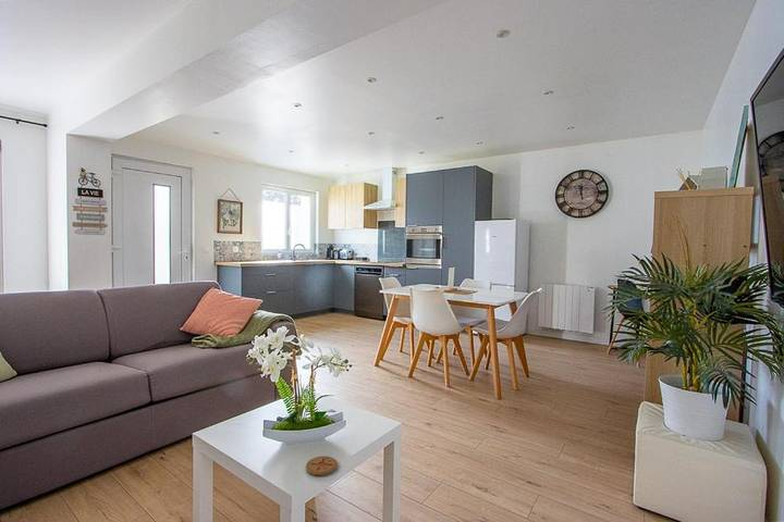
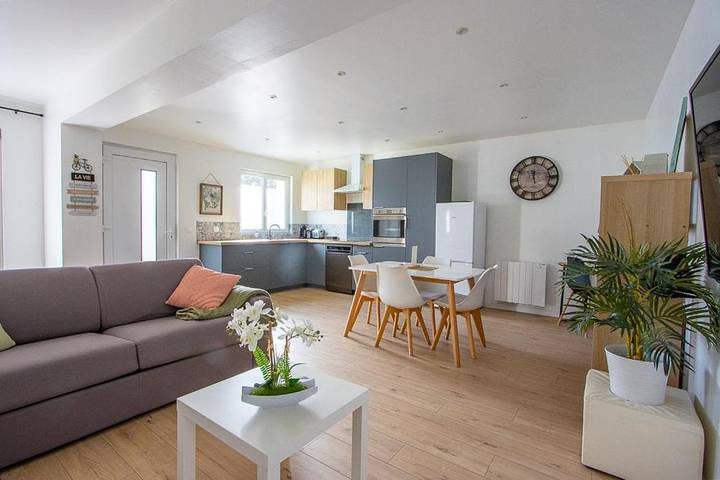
- coaster (321, 464)
